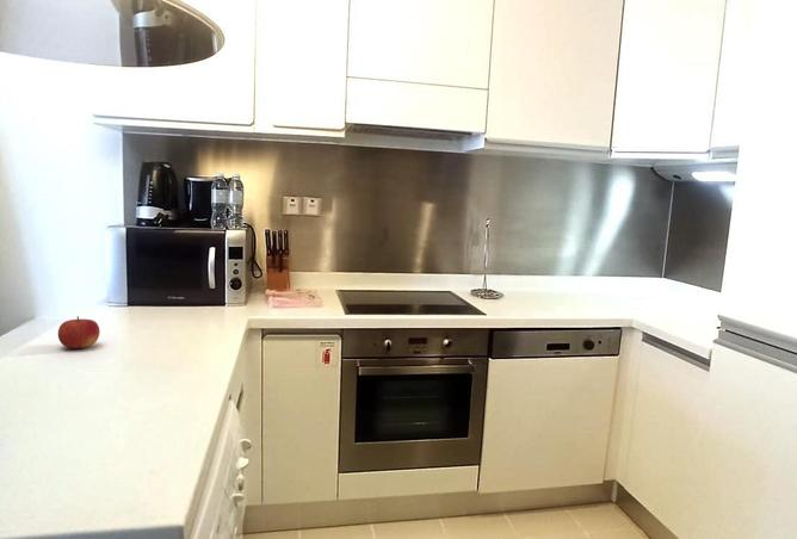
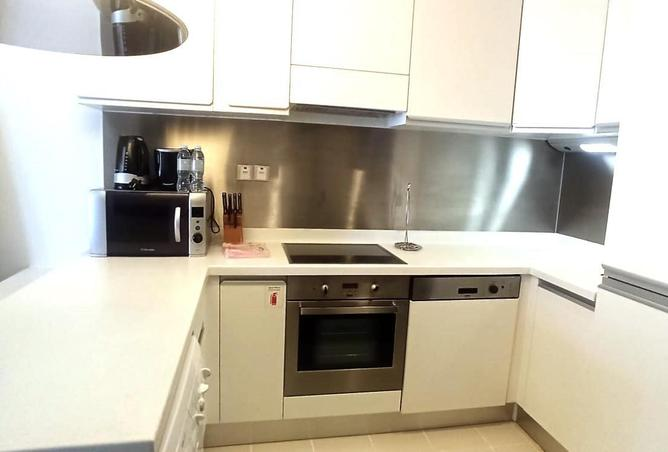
- fruit (79, 332)
